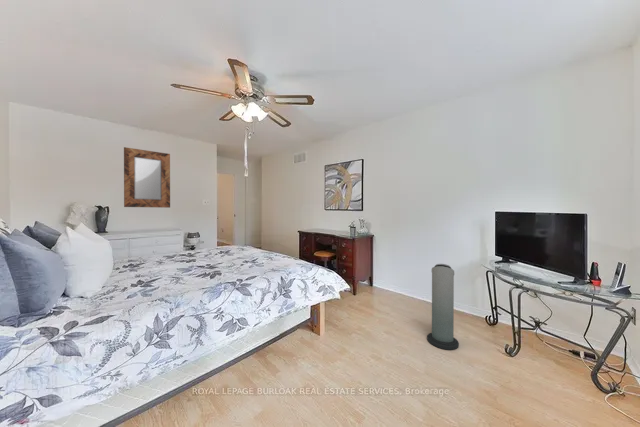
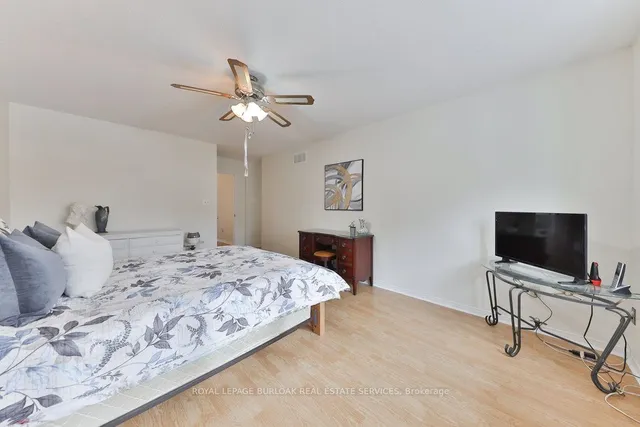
- air purifier (442, 302)
- home mirror (148, 179)
